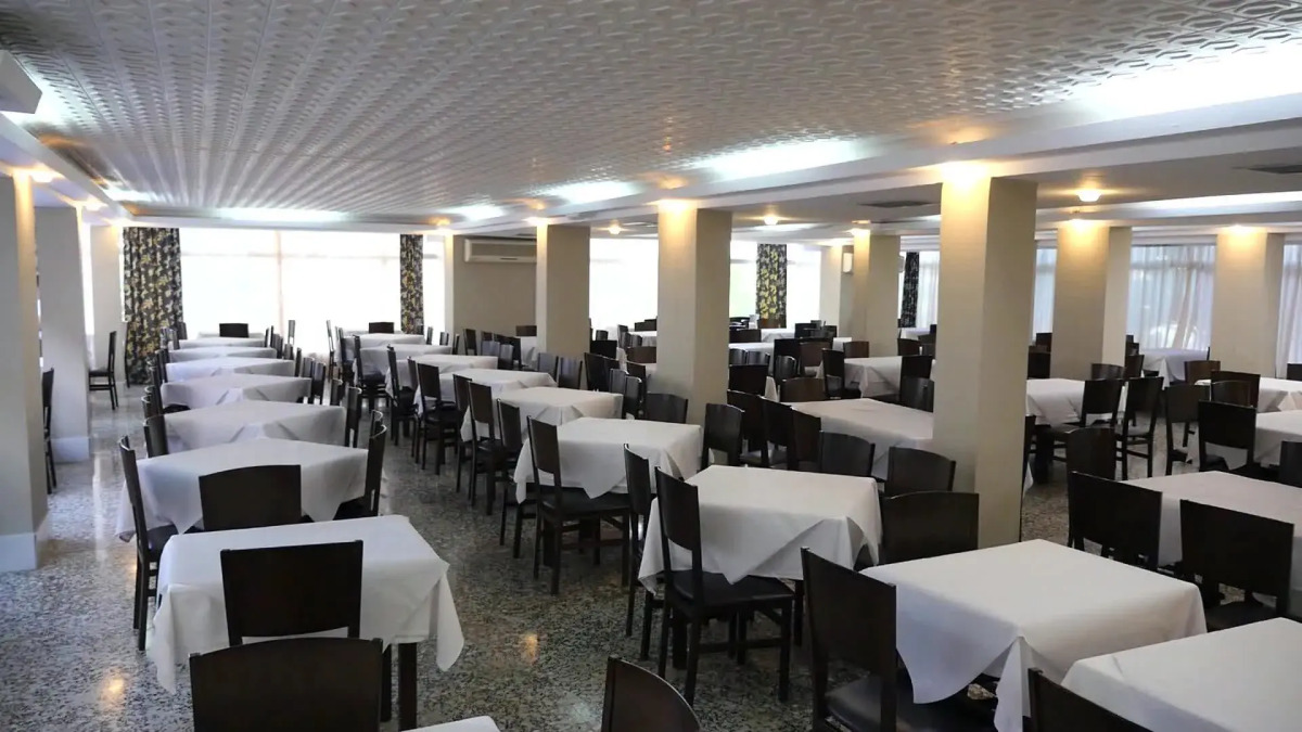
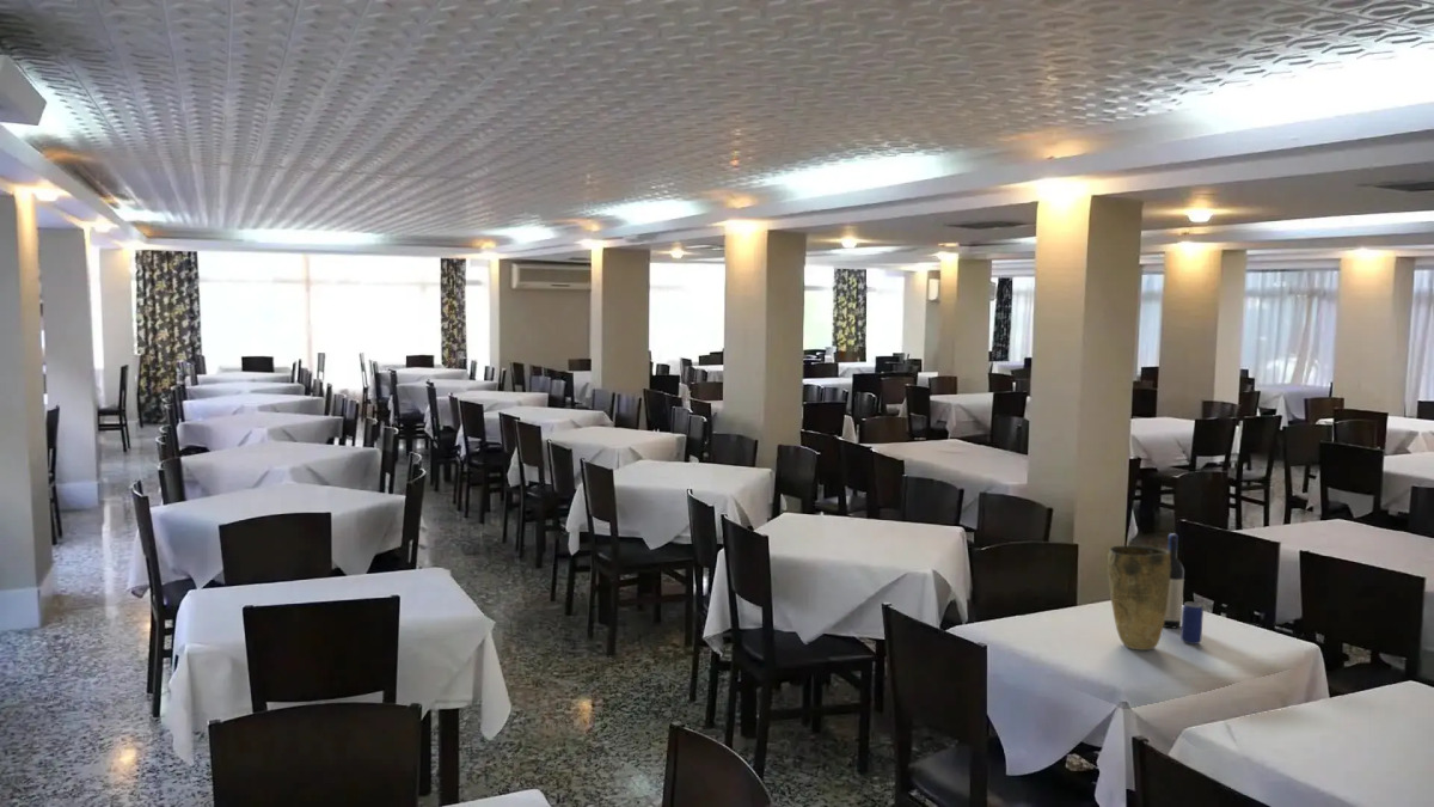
+ vase (1136, 597)
+ beverage can (1191, 623)
+ wine bottle (1170, 579)
